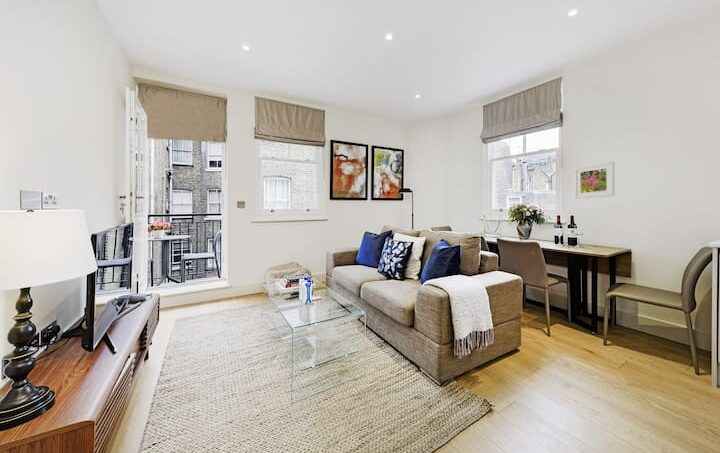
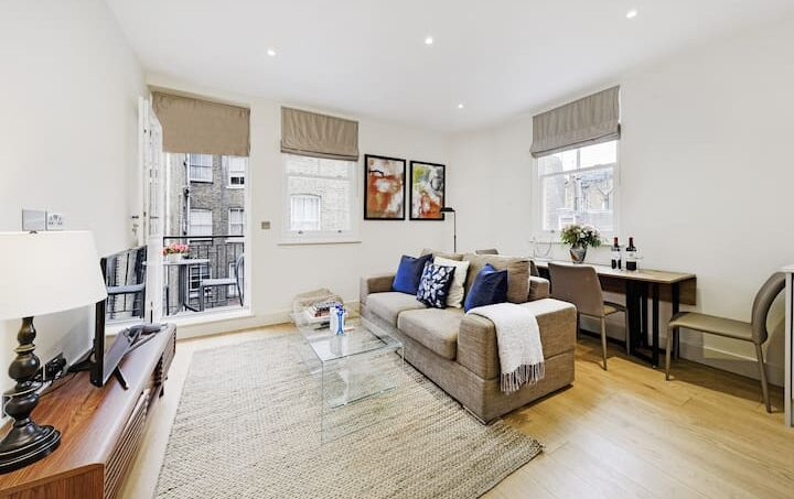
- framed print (593, 181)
